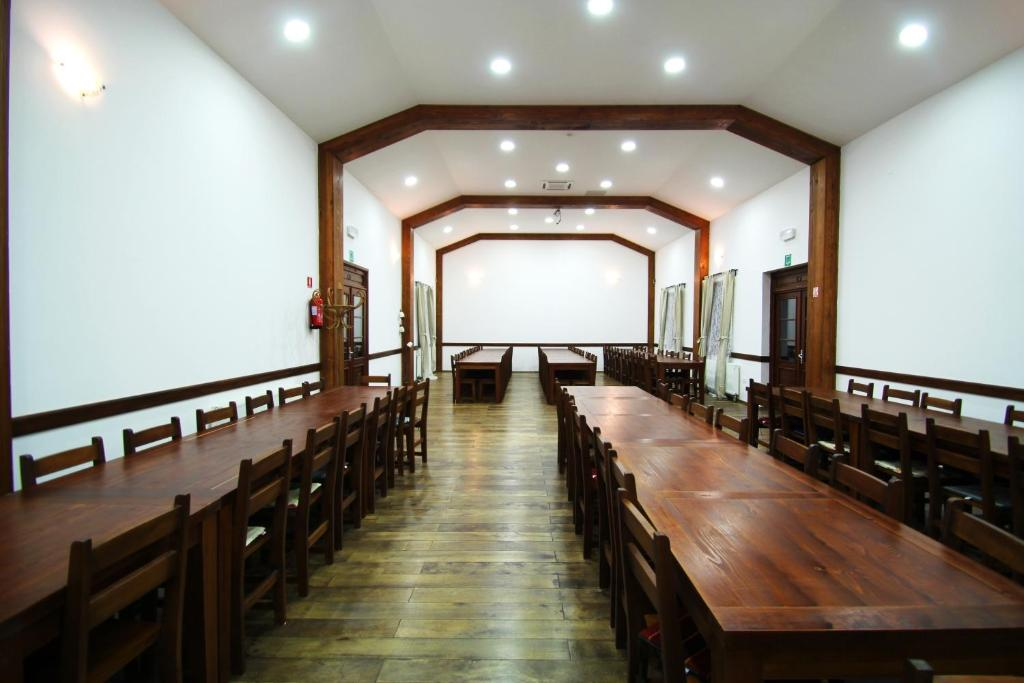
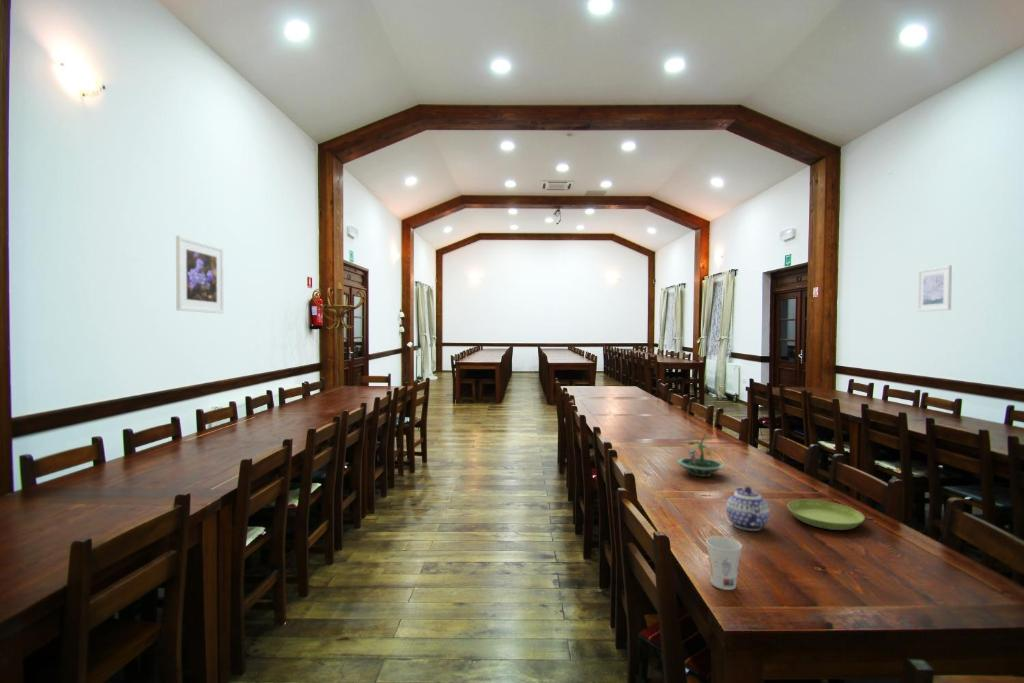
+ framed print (201, 277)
+ saucer (824, 515)
+ teapot (747, 506)
+ terrarium (702, 438)
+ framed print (933, 289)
+ cup (723, 563)
